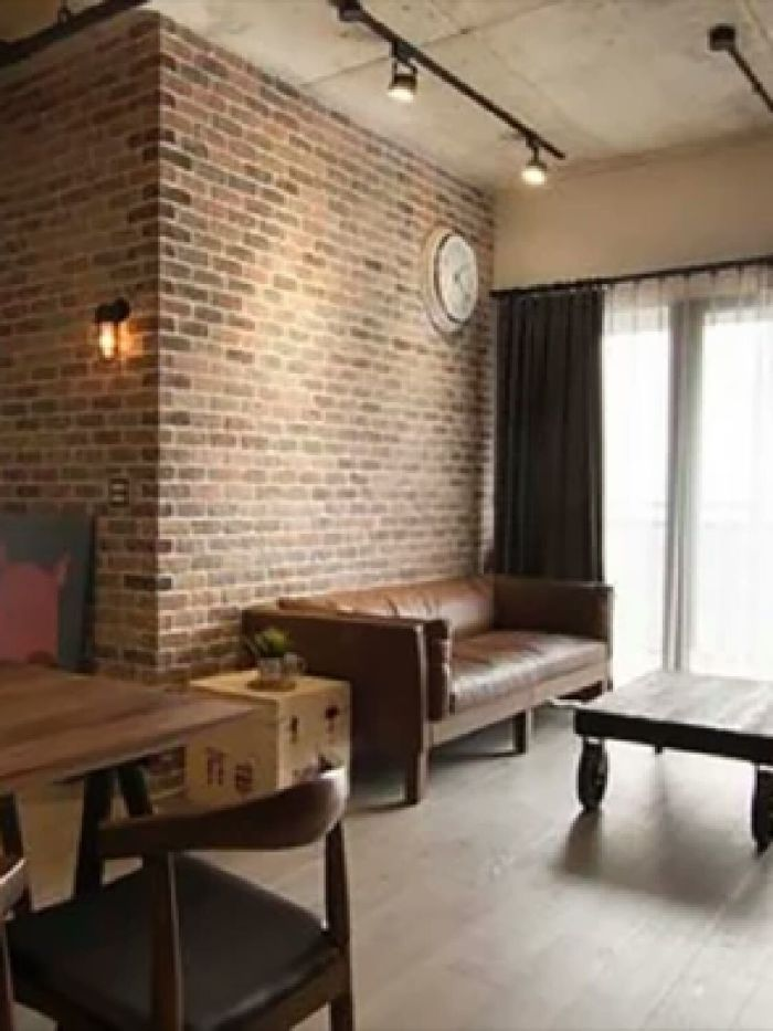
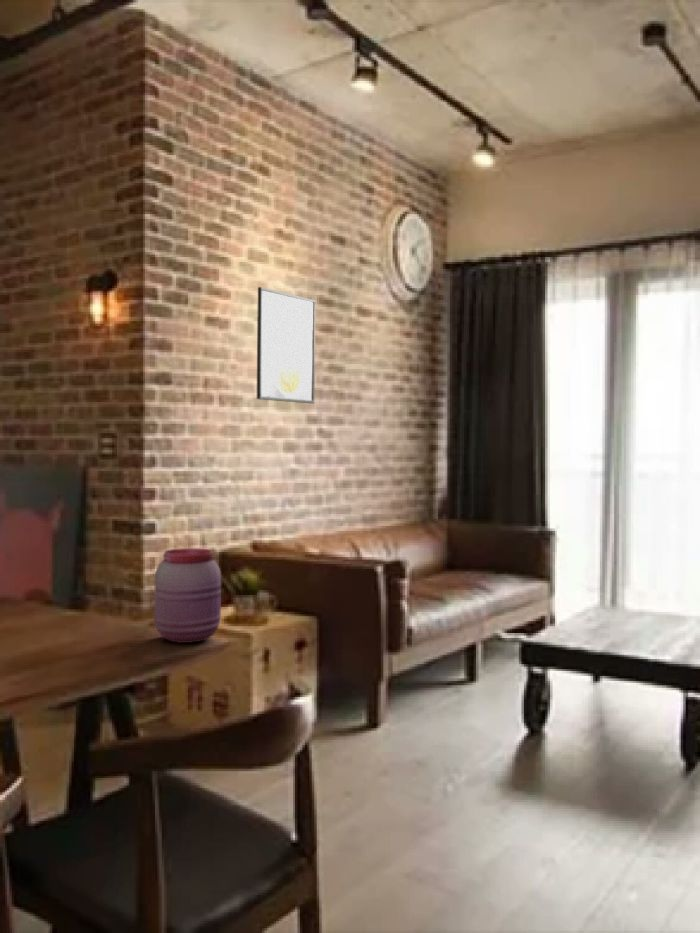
+ jar (187, 594)
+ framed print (287, 347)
